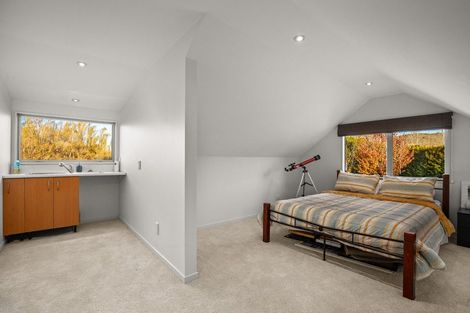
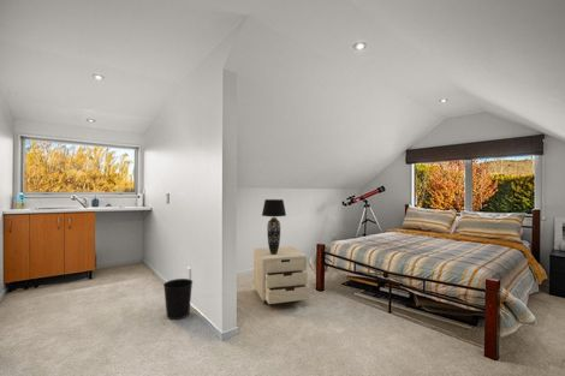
+ nightstand (280, 275)
+ wastebasket (178, 298)
+ table lamp (273, 226)
